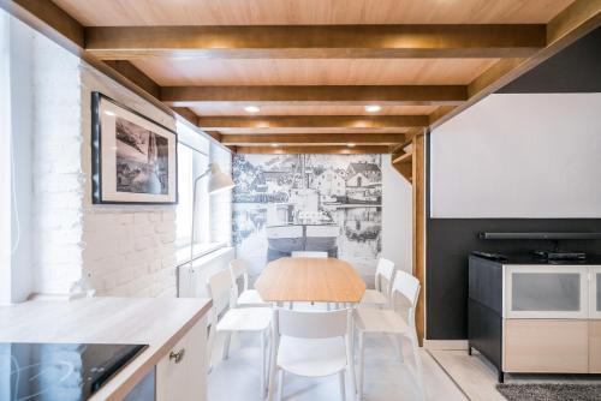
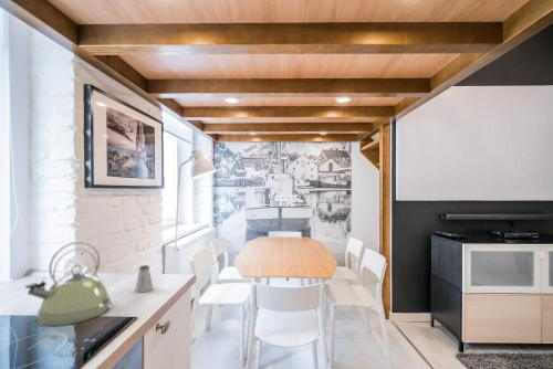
+ kettle (71, 277)
+ saltshaker (144, 277)
